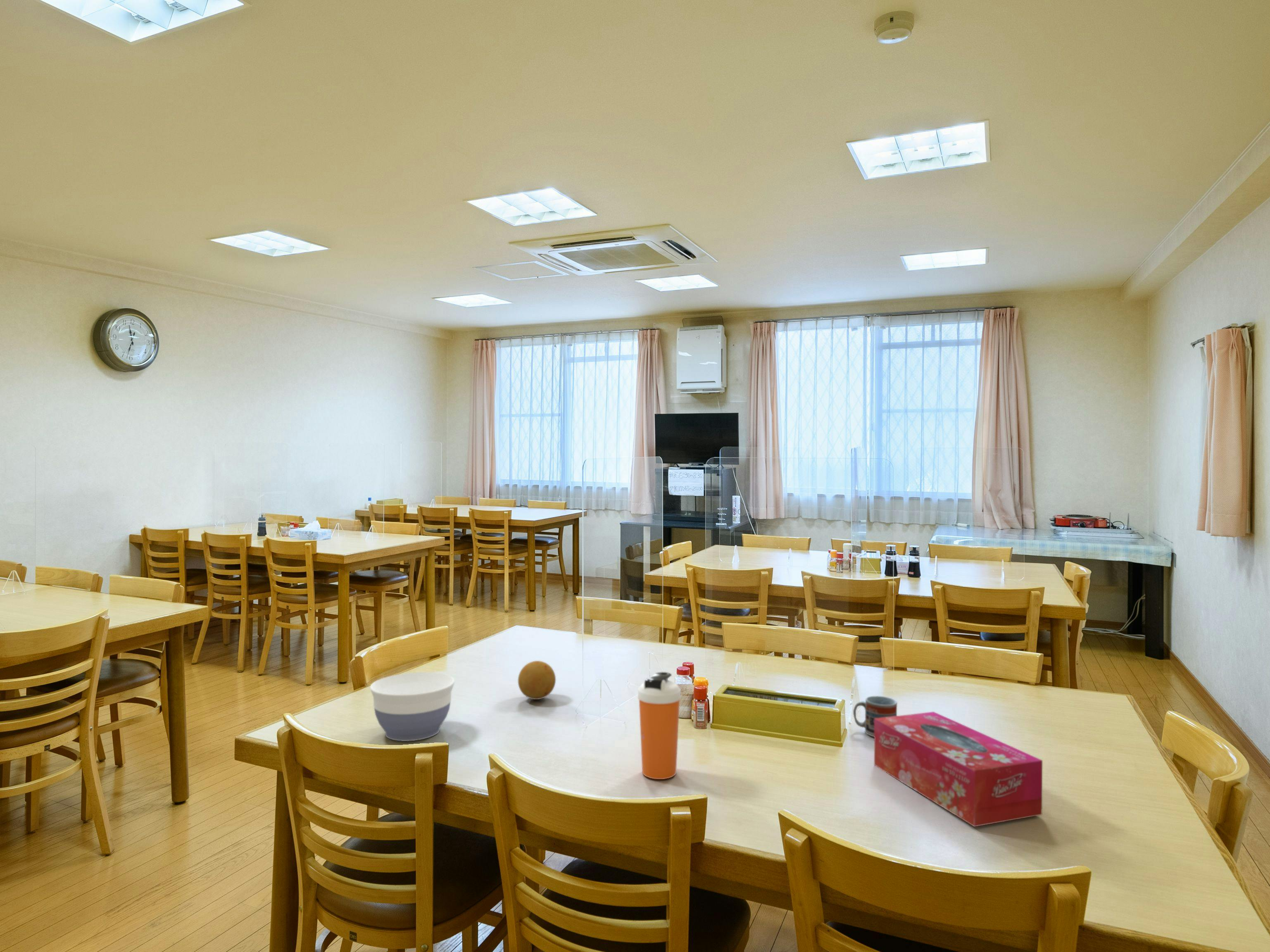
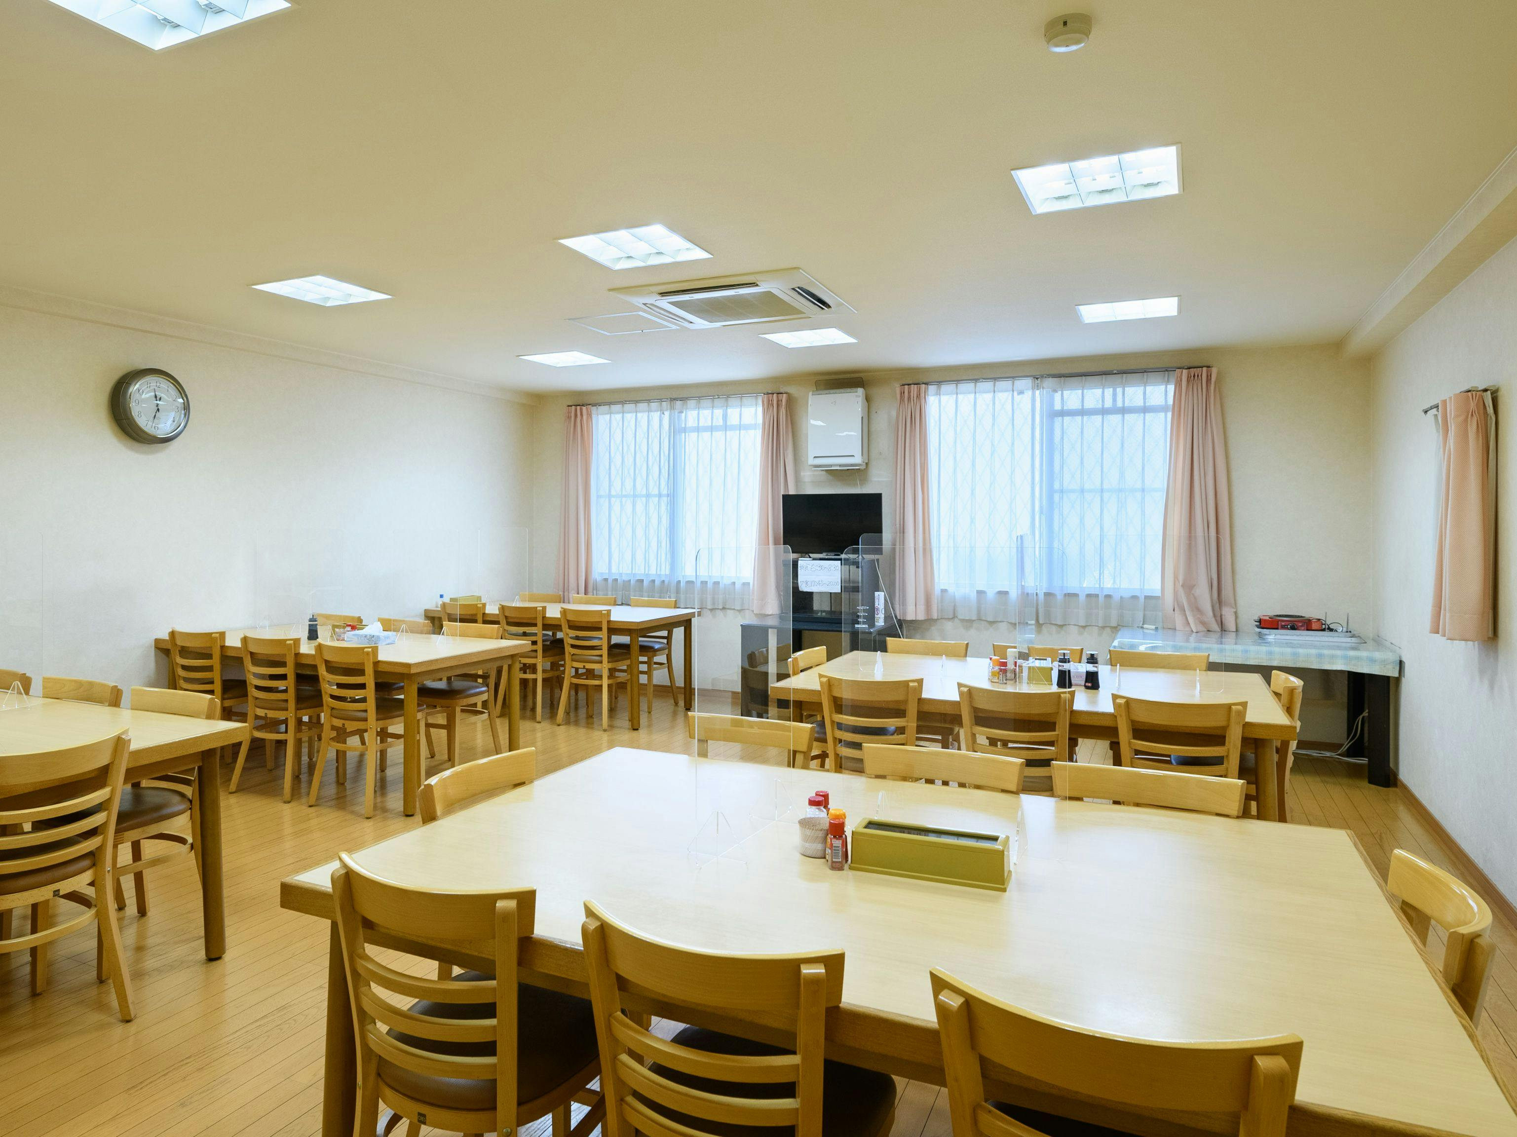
- fruit (537, 680)
- shaker bottle (659, 724)
- cup (875, 716)
- bowl (413, 707)
- tissue box (951, 763)
